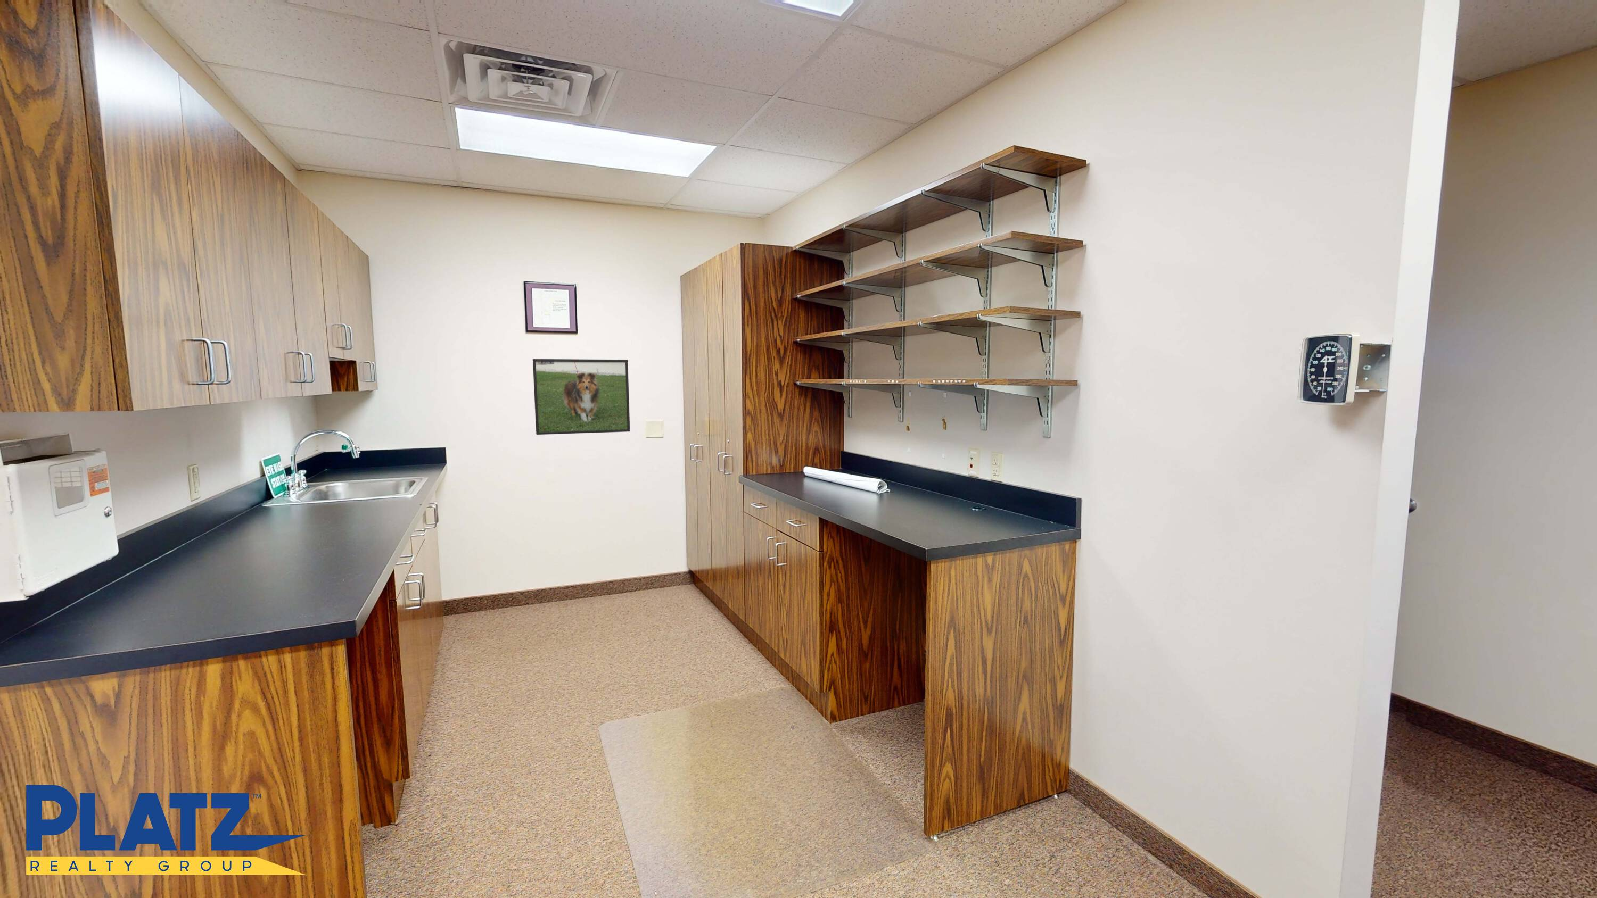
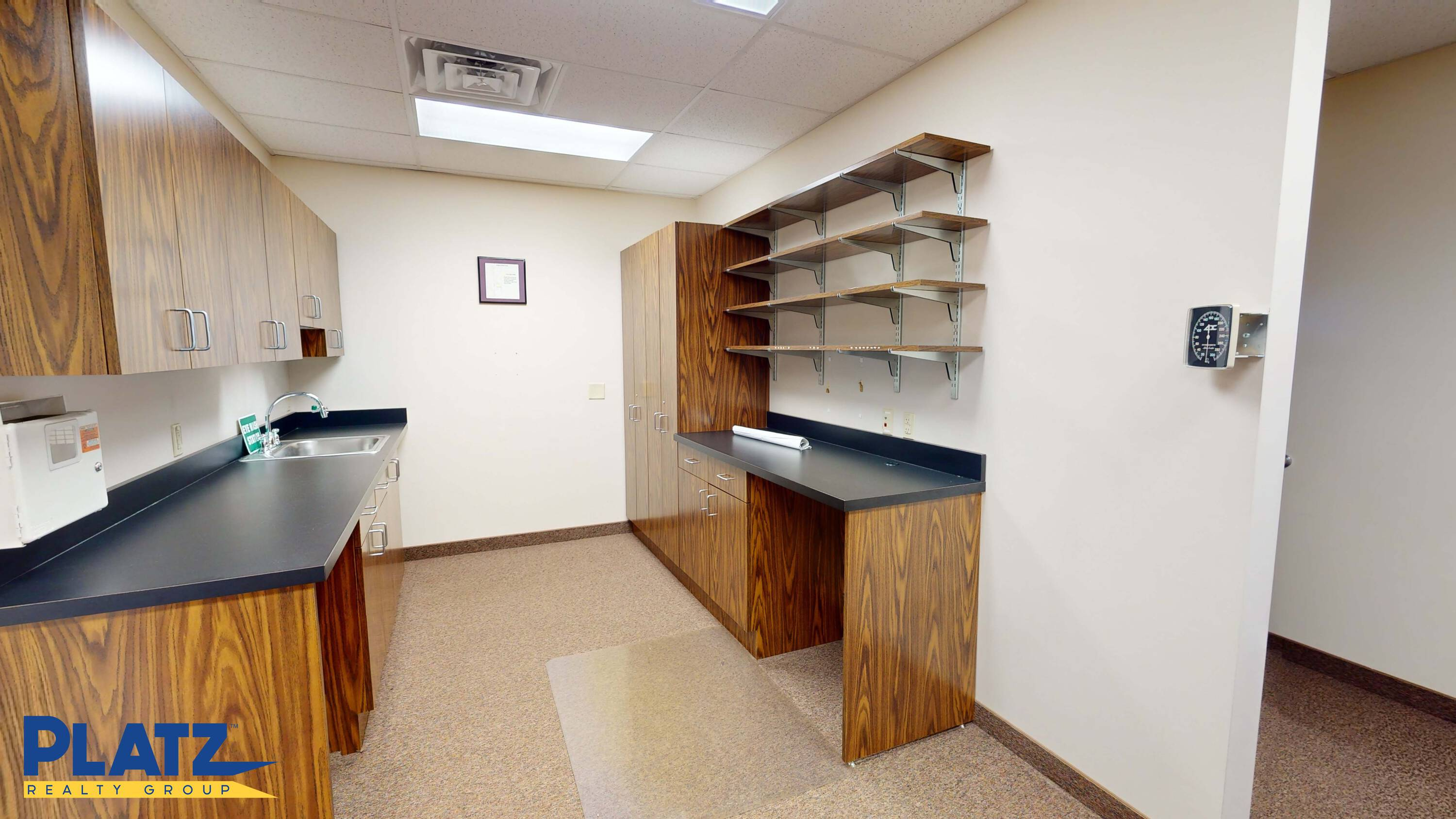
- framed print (582, 396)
